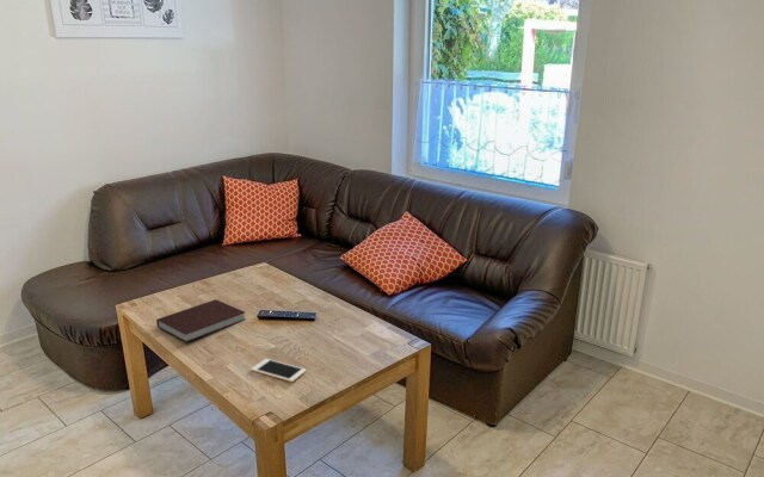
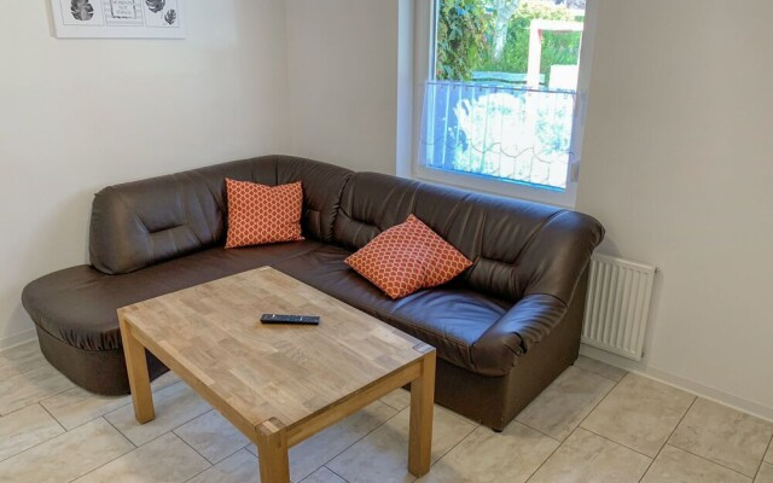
- notebook (202, 318)
- cell phone (278, 370)
